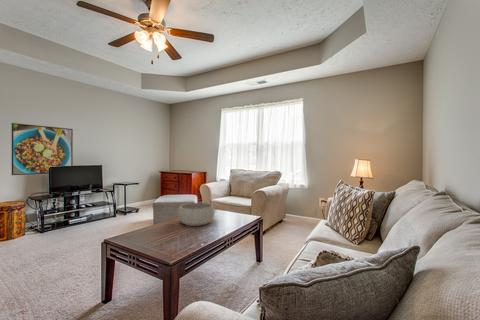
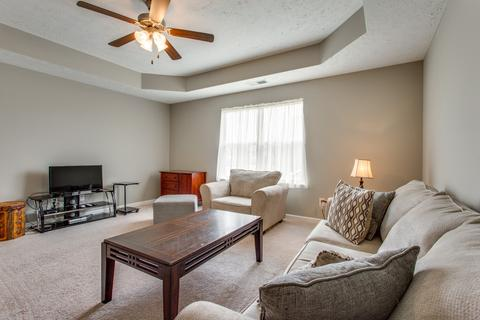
- decorative bowl (196, 214)
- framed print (44, 150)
